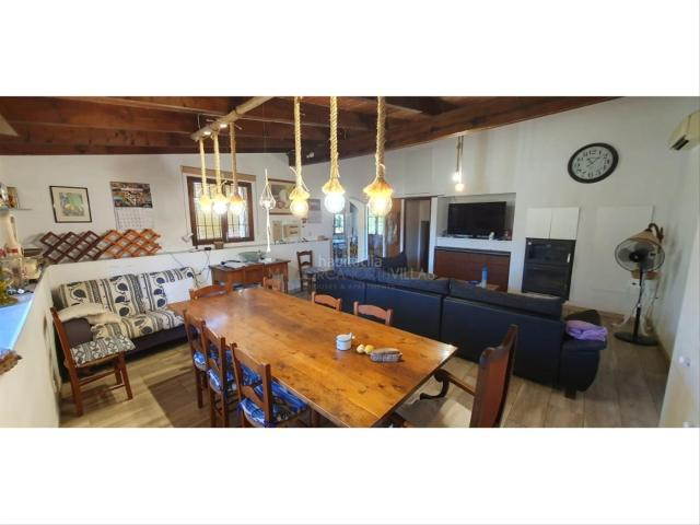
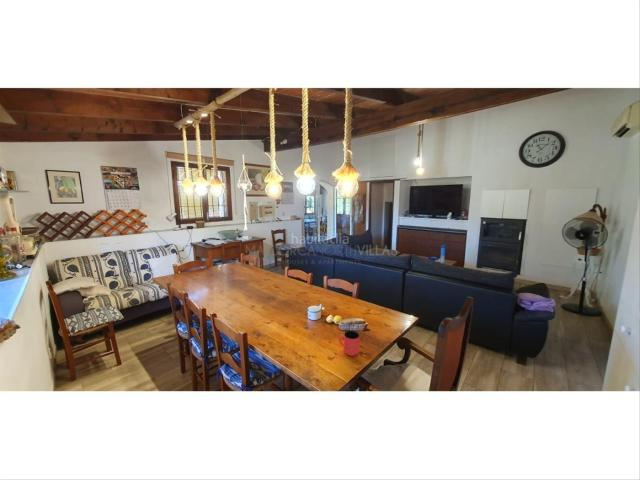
+ cup (348, 342)
